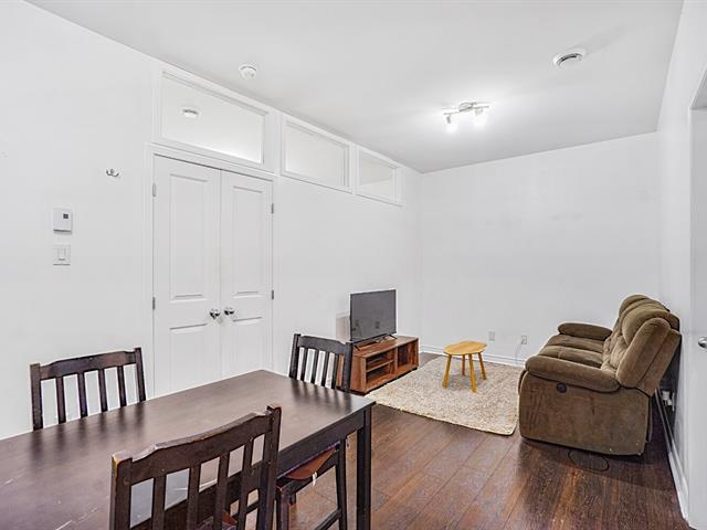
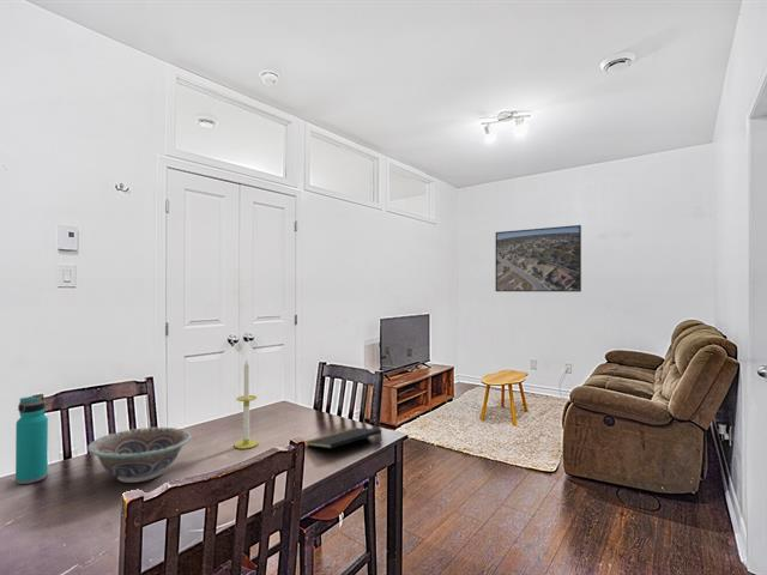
+ decorative bowl (141, 455)
+ water bottle (31, 437)
+ candle (246, 401)
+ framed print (536, 260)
+ notepad (343, 437)
